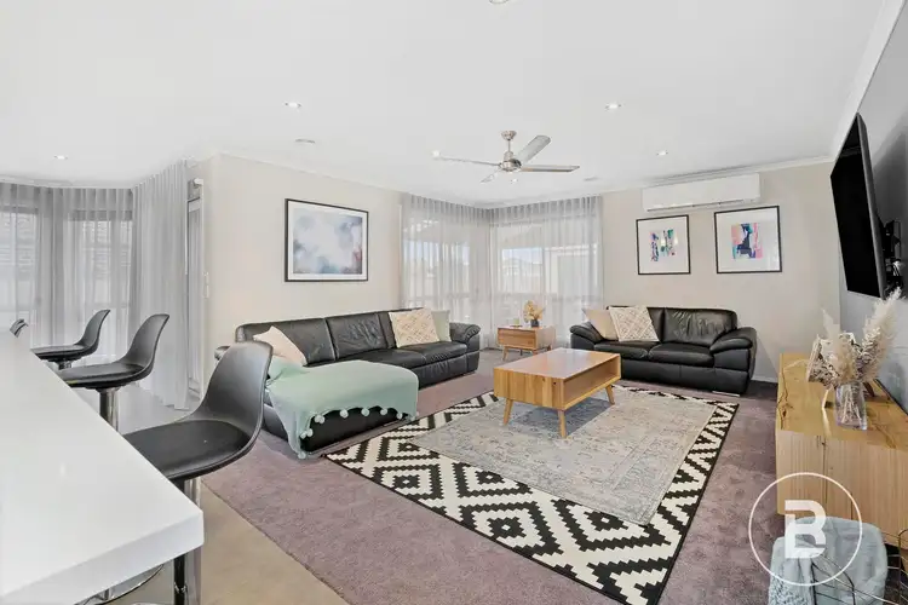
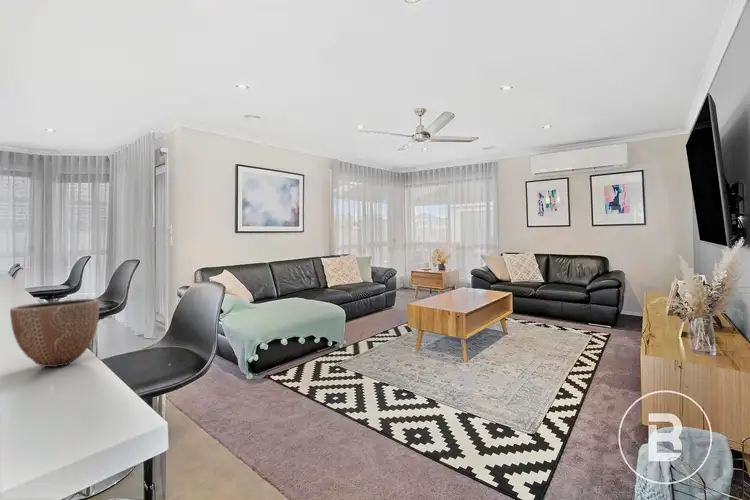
+ decorative bowl (57, 332)
